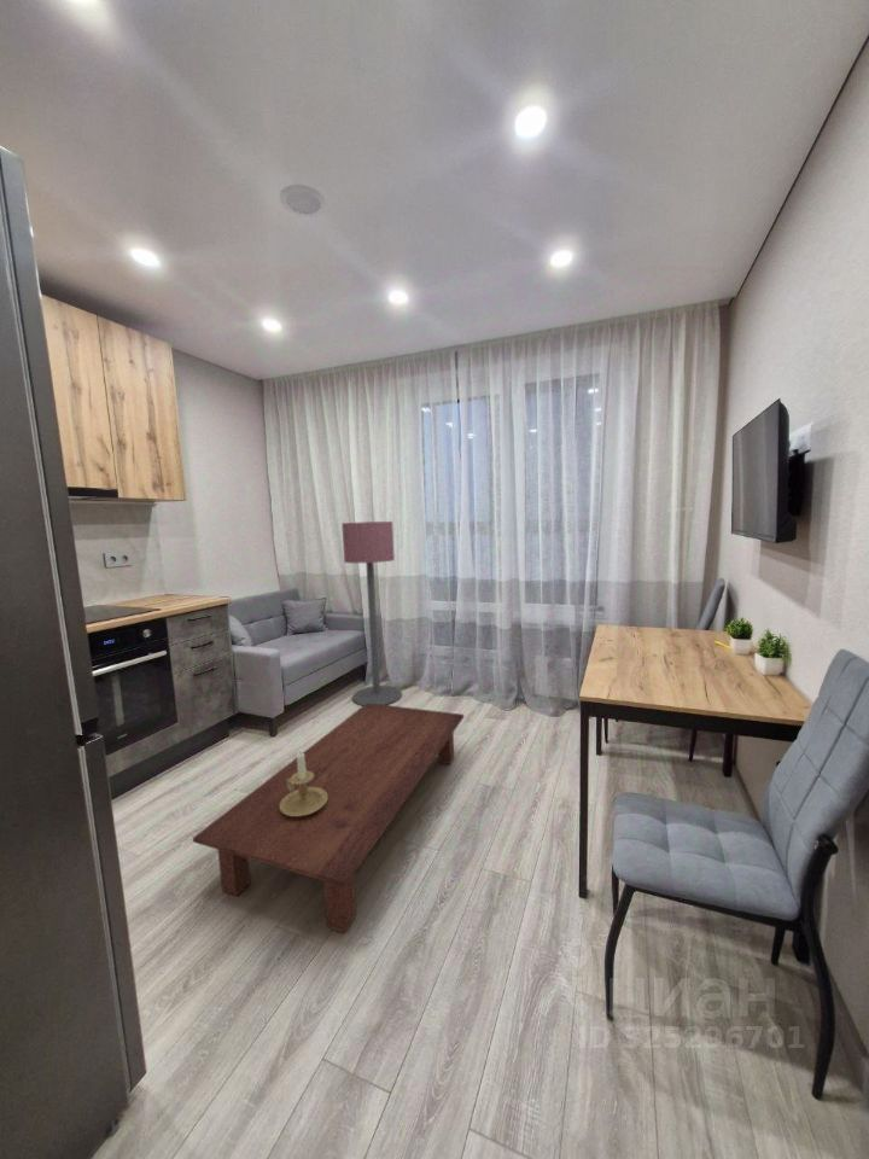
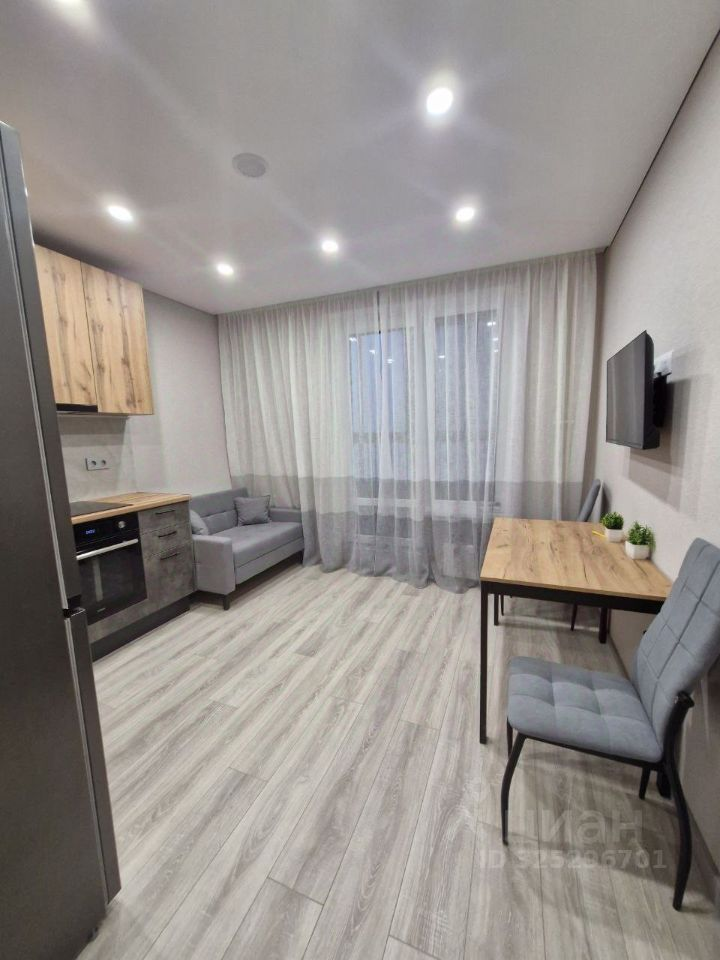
- candle holder (302, 779)
- floor lamp (372, 611)
- coffee table (361, 786)
